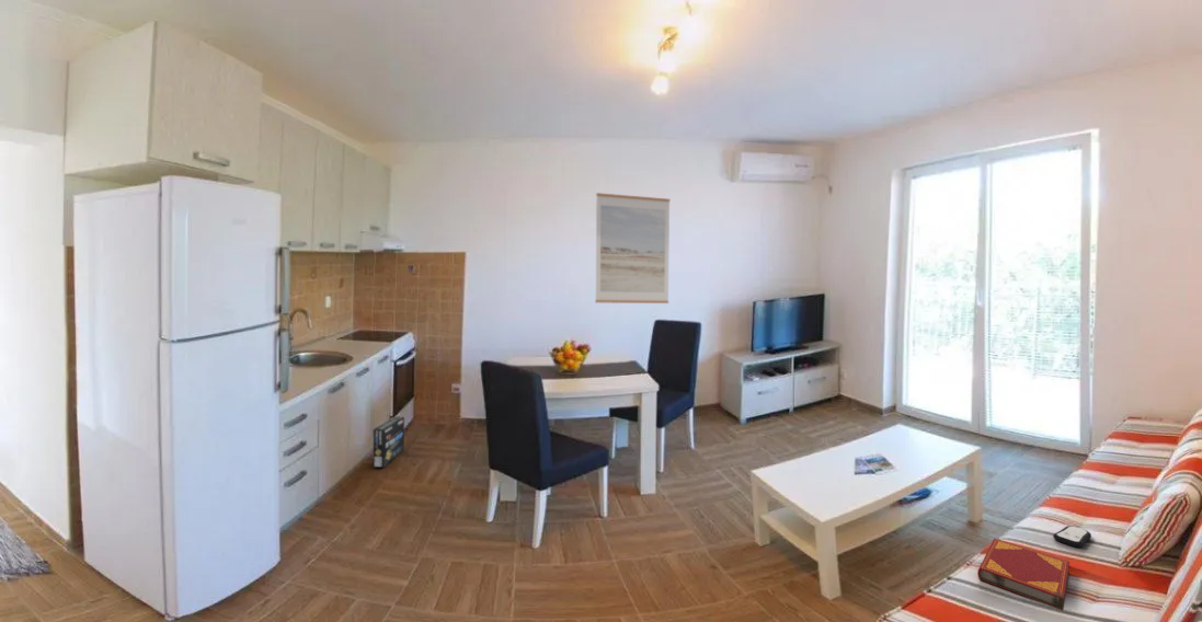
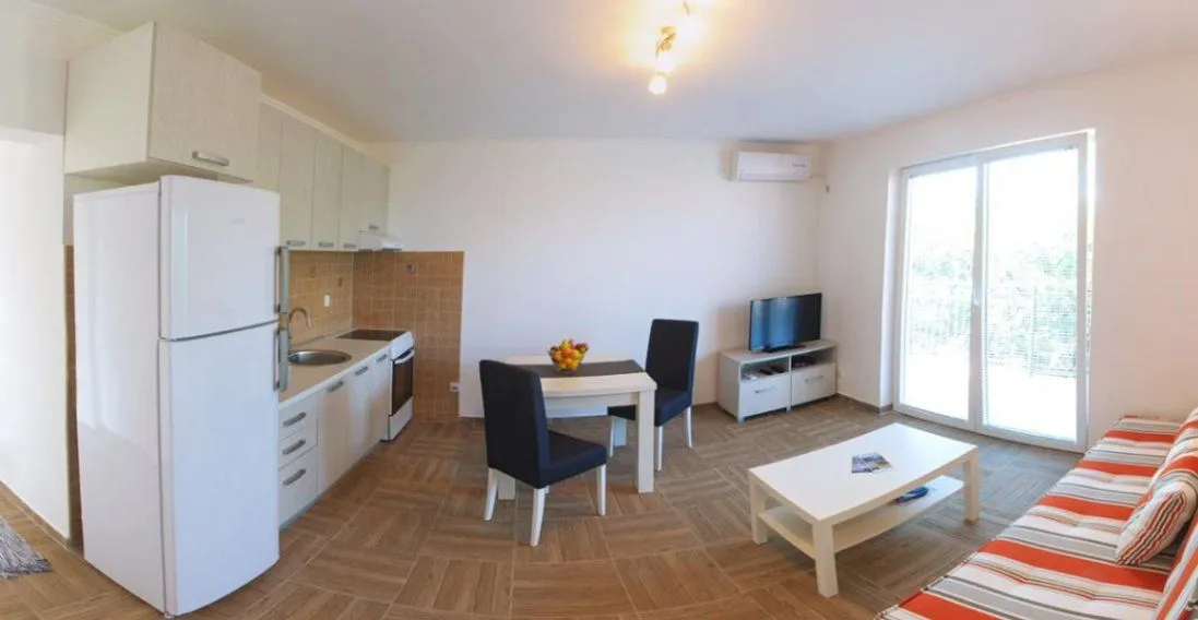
- wall art (633, 250)
- box (389, 440)
- hardback book (1023, 569)
- remote control (1073, 535)
